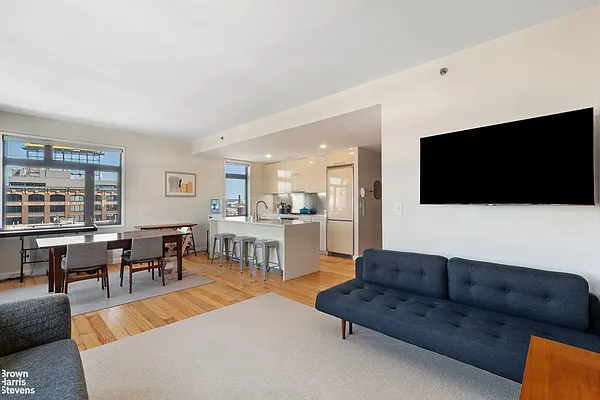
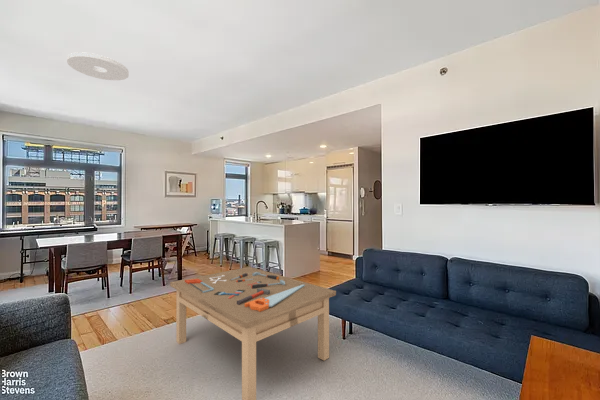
+ coffee table (248, 316)
+ ceiling light (99, 68)
